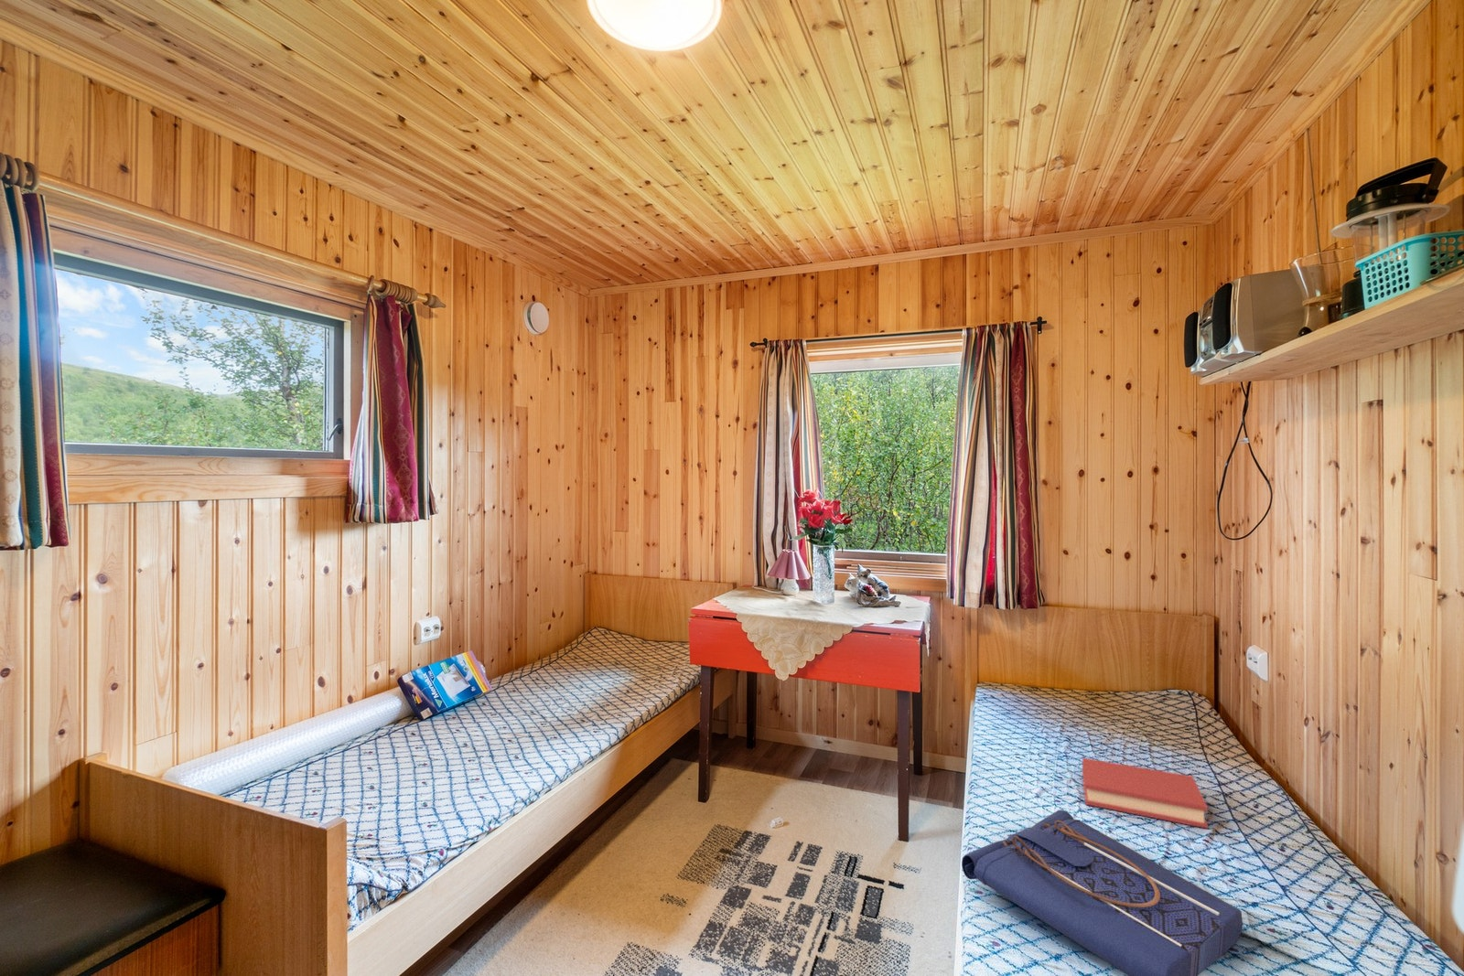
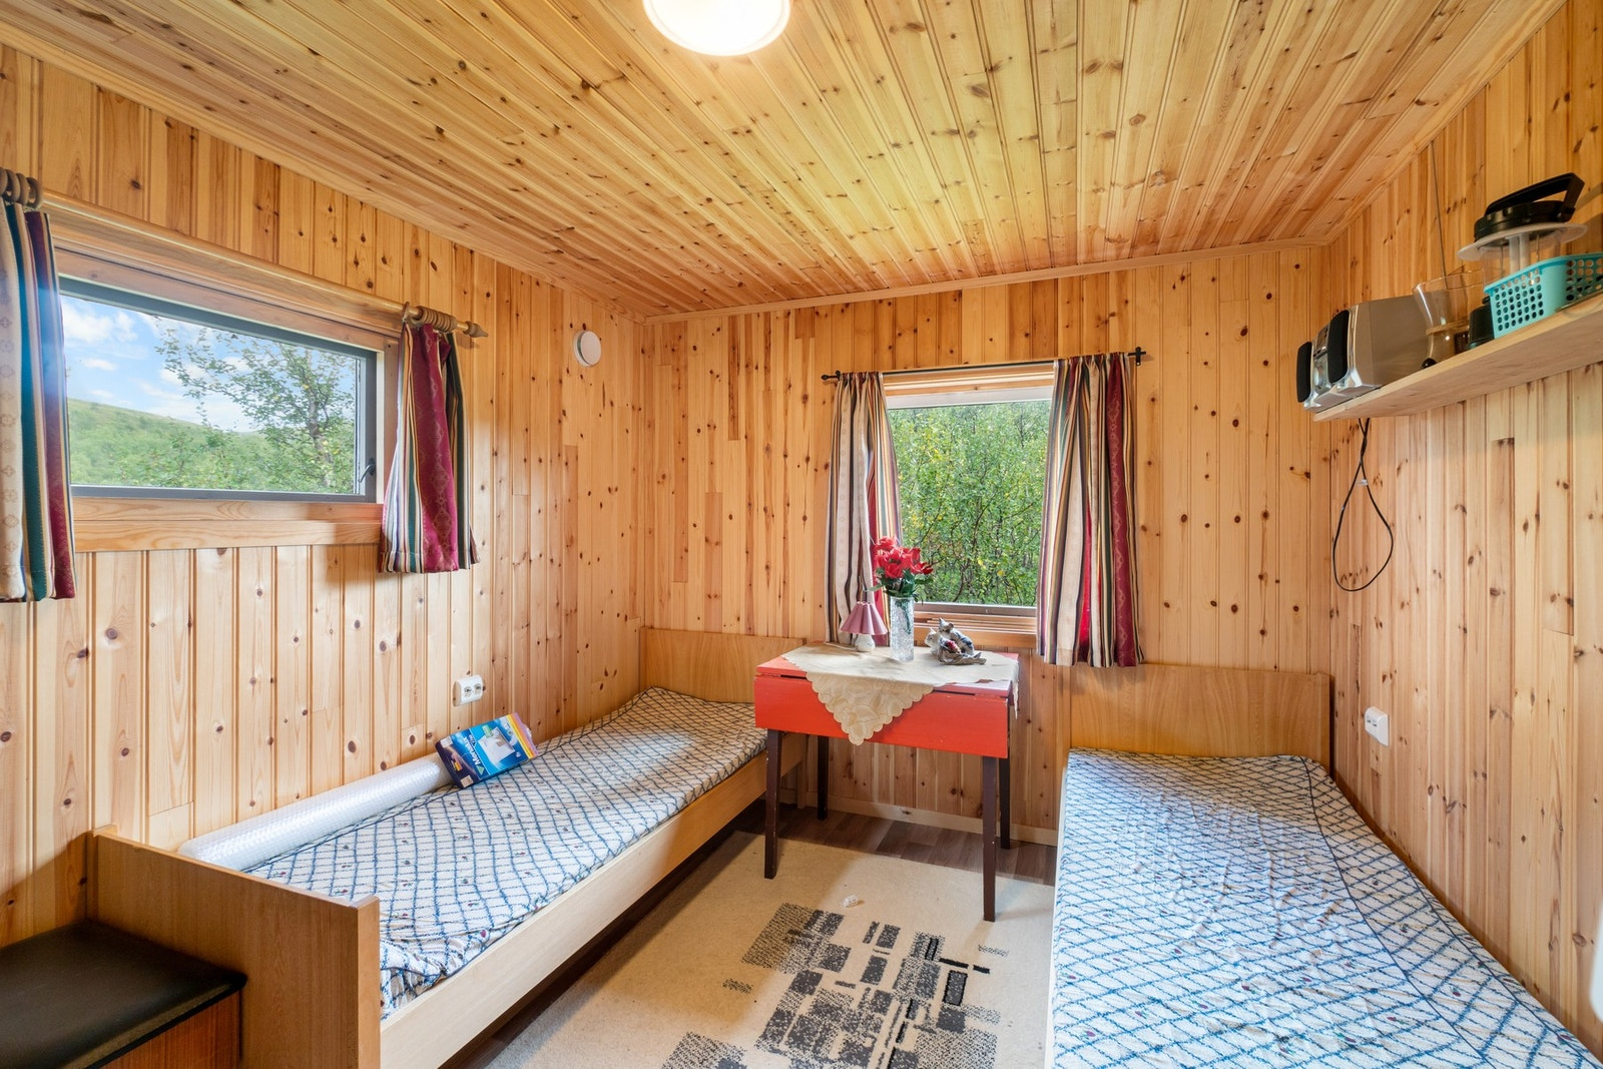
- hardback book (1139, 790)
- tote bag (1096, 882)
